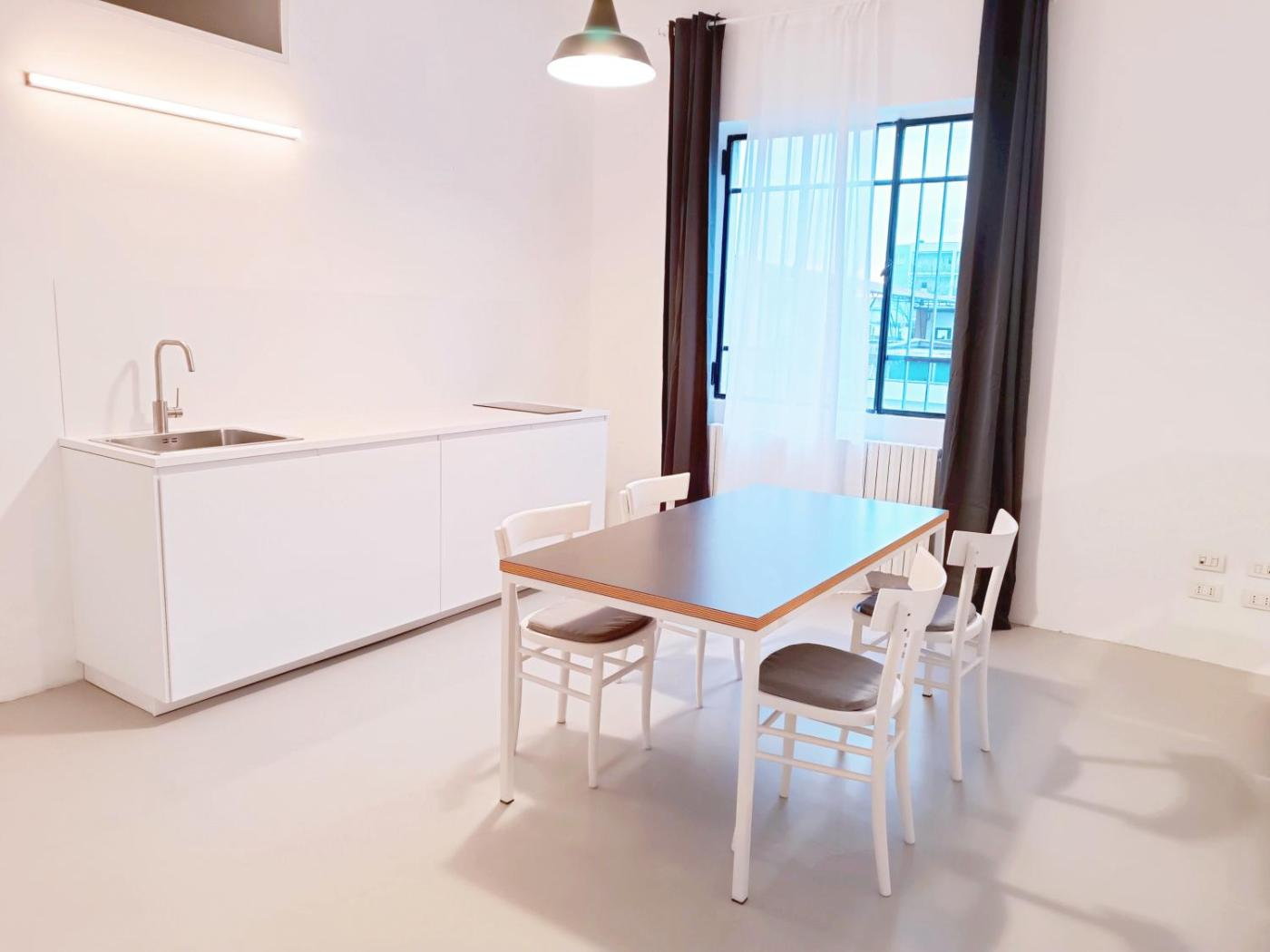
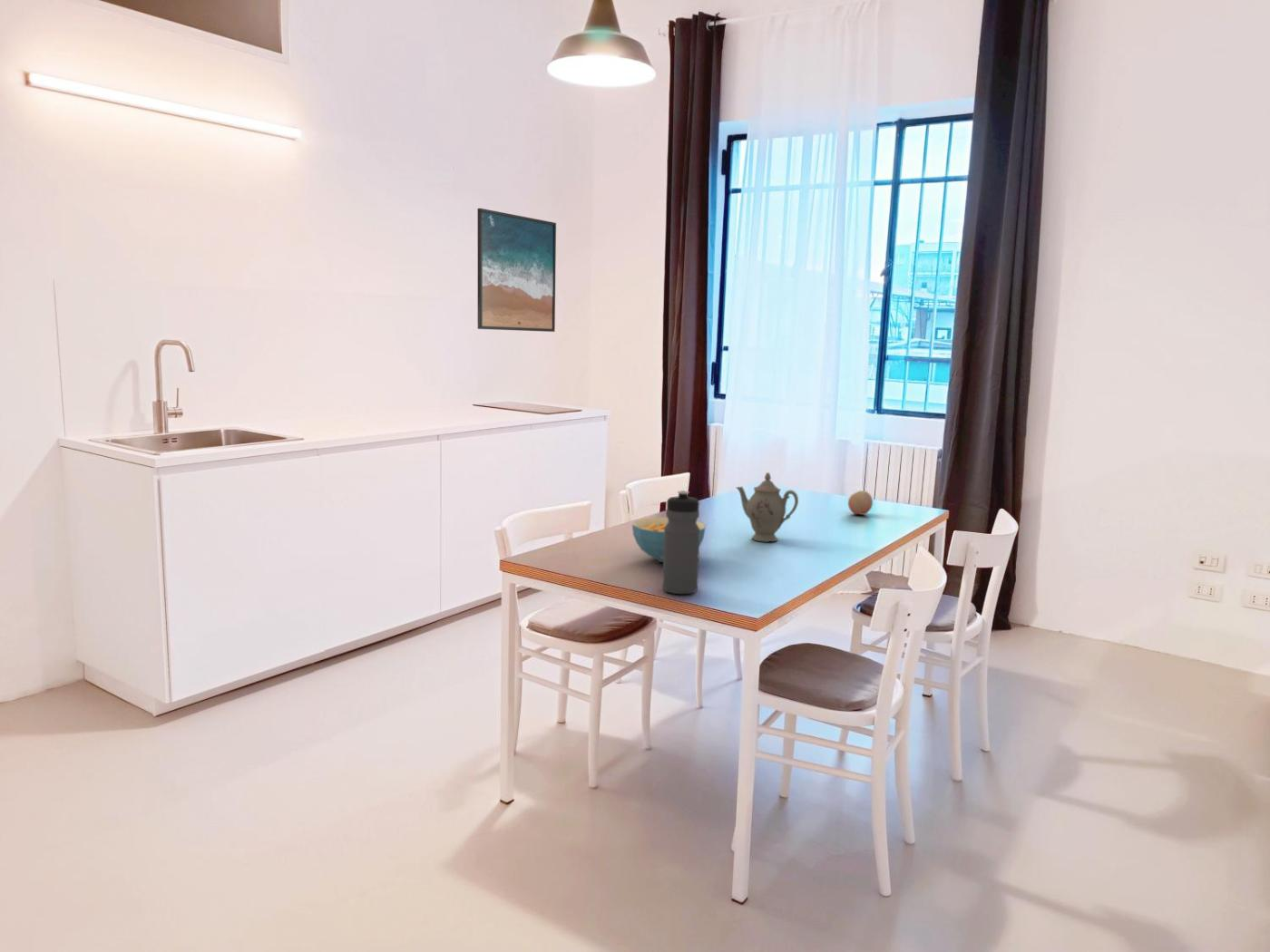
+ cereal bowl (663, 542)
+ water bottle (681, 540)
+ fruit (860, 502)
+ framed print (518, 273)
+ chinaware (766, 505)
